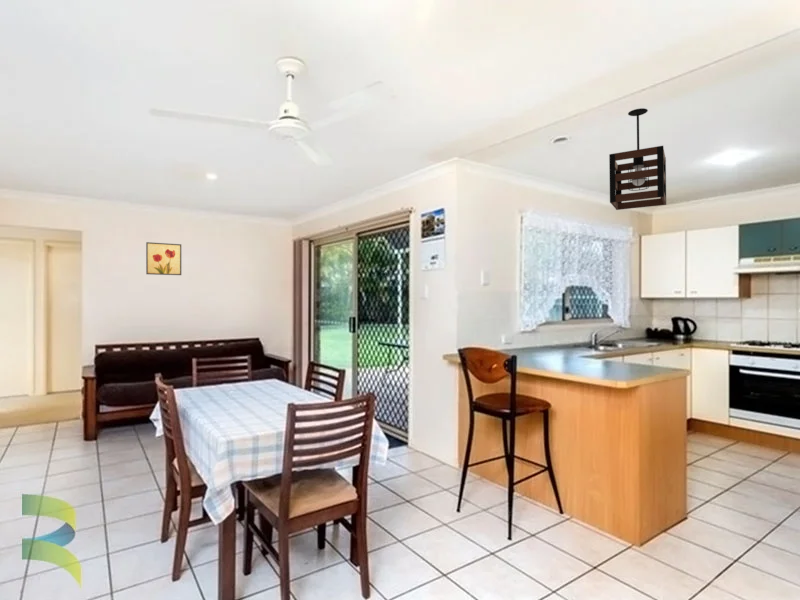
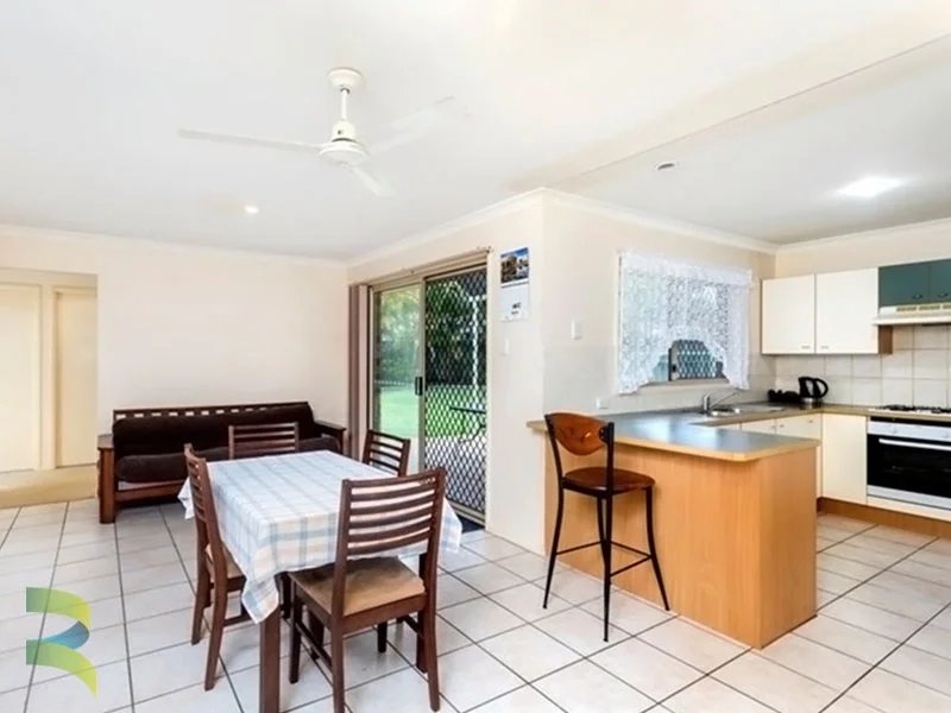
- pendant light (638, 157)
- wall art (164, 259)
